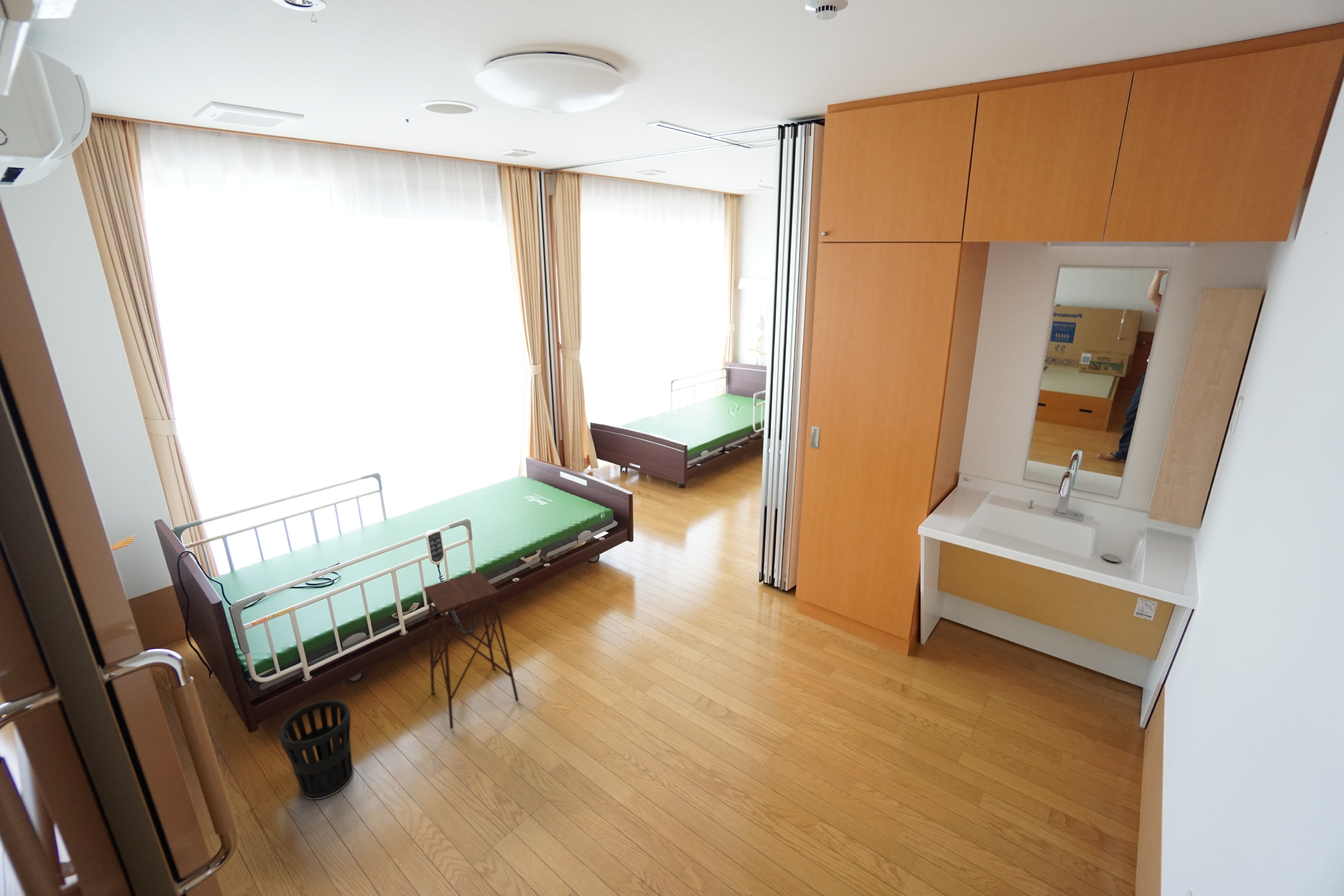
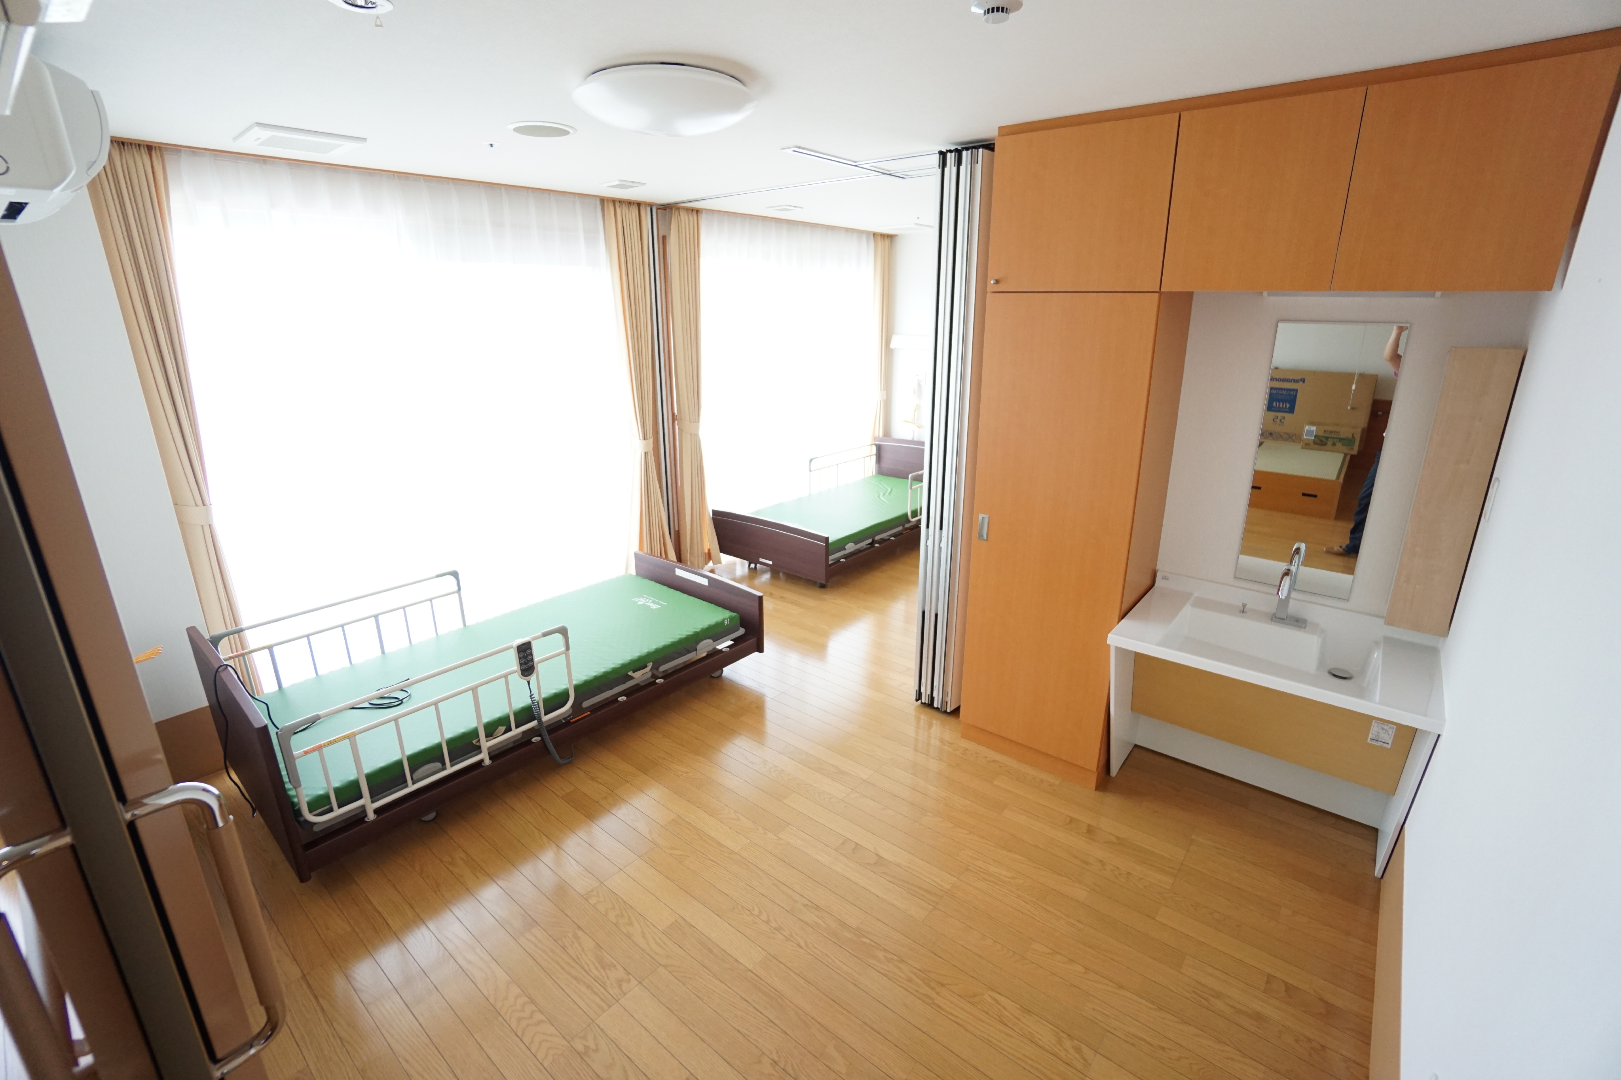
- side table (468, 645)
- wastebasket (321, 751)
